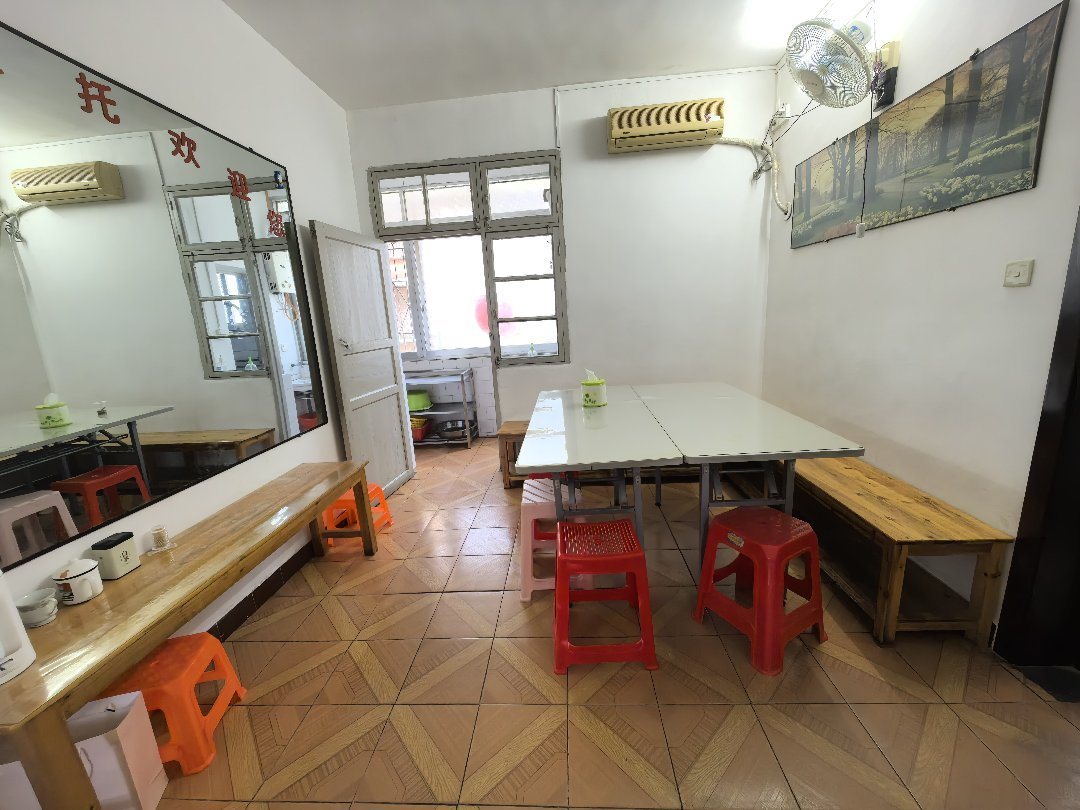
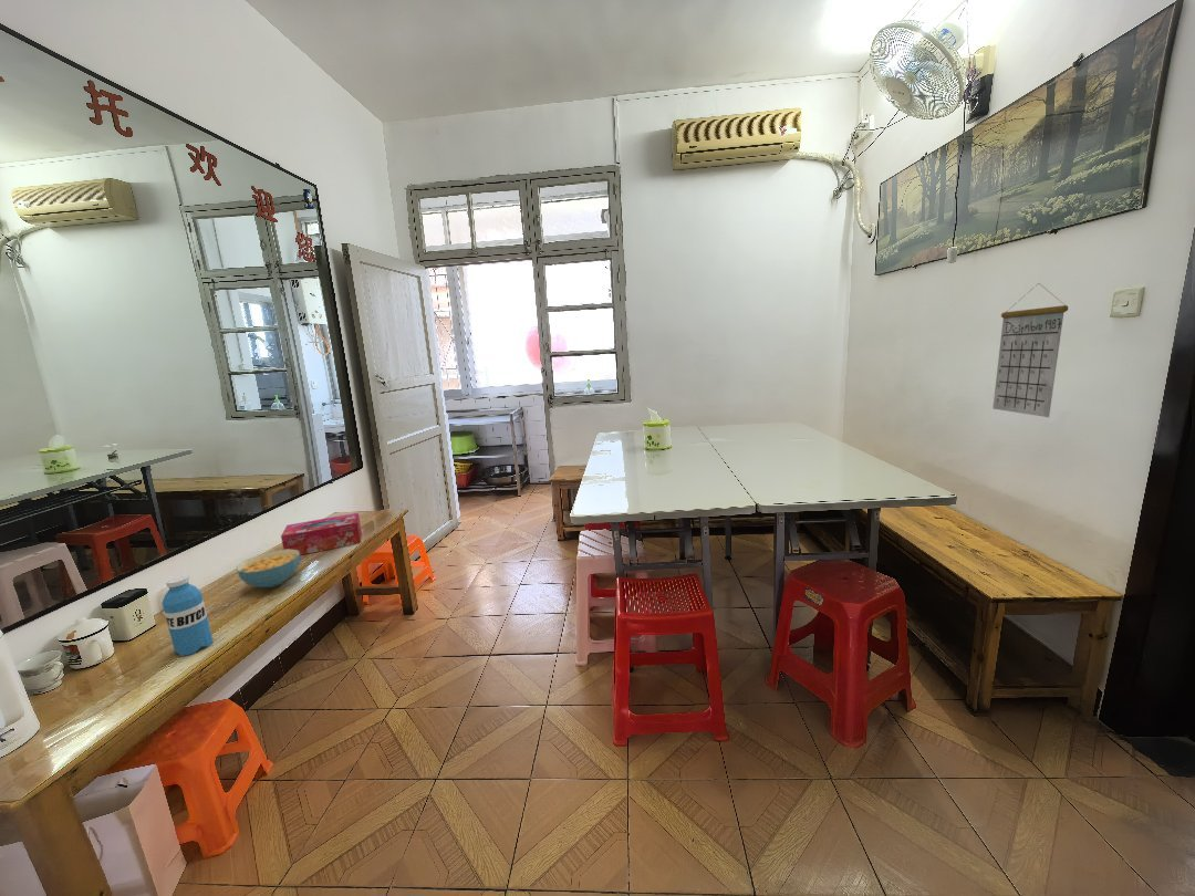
+ cereal bowl (271, 572)
+ water bottle (186, 613)
+ tissue box (323, 533)
+ calendar (1027, 350)
